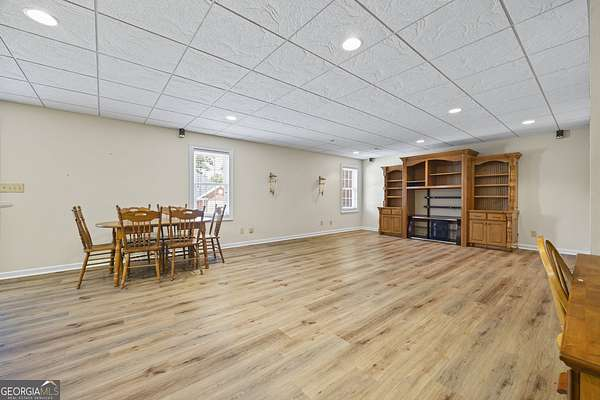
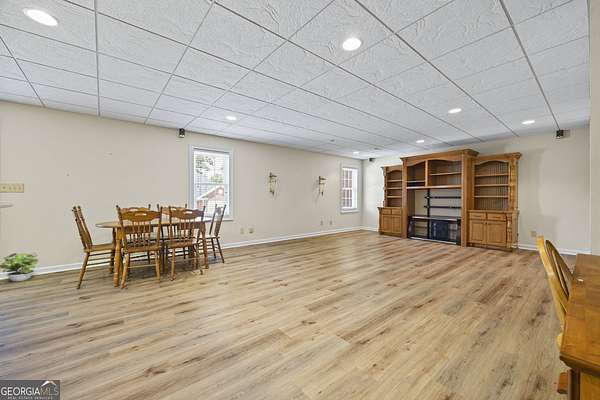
+ potted plant (19, 266)
